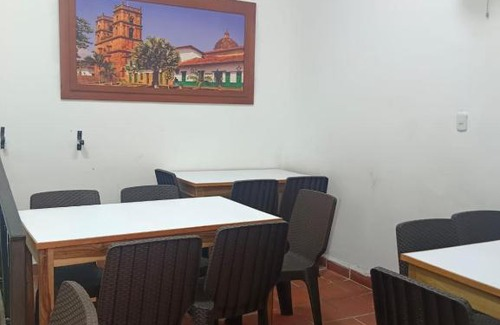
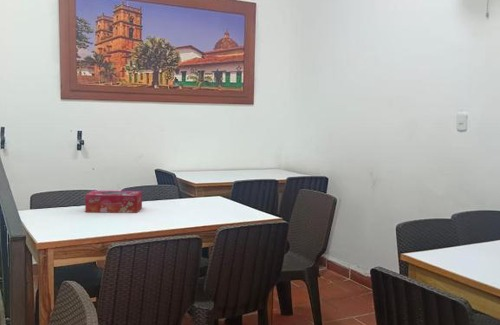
+ tissue box (114, 201)
